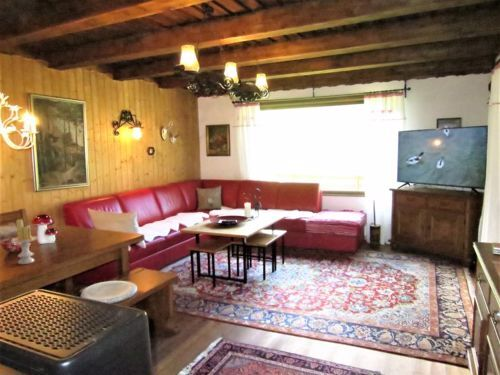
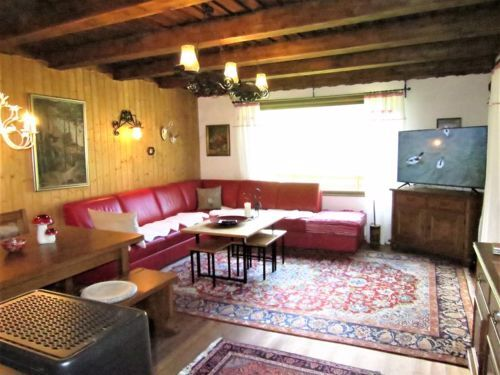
- candle (24, 240)
